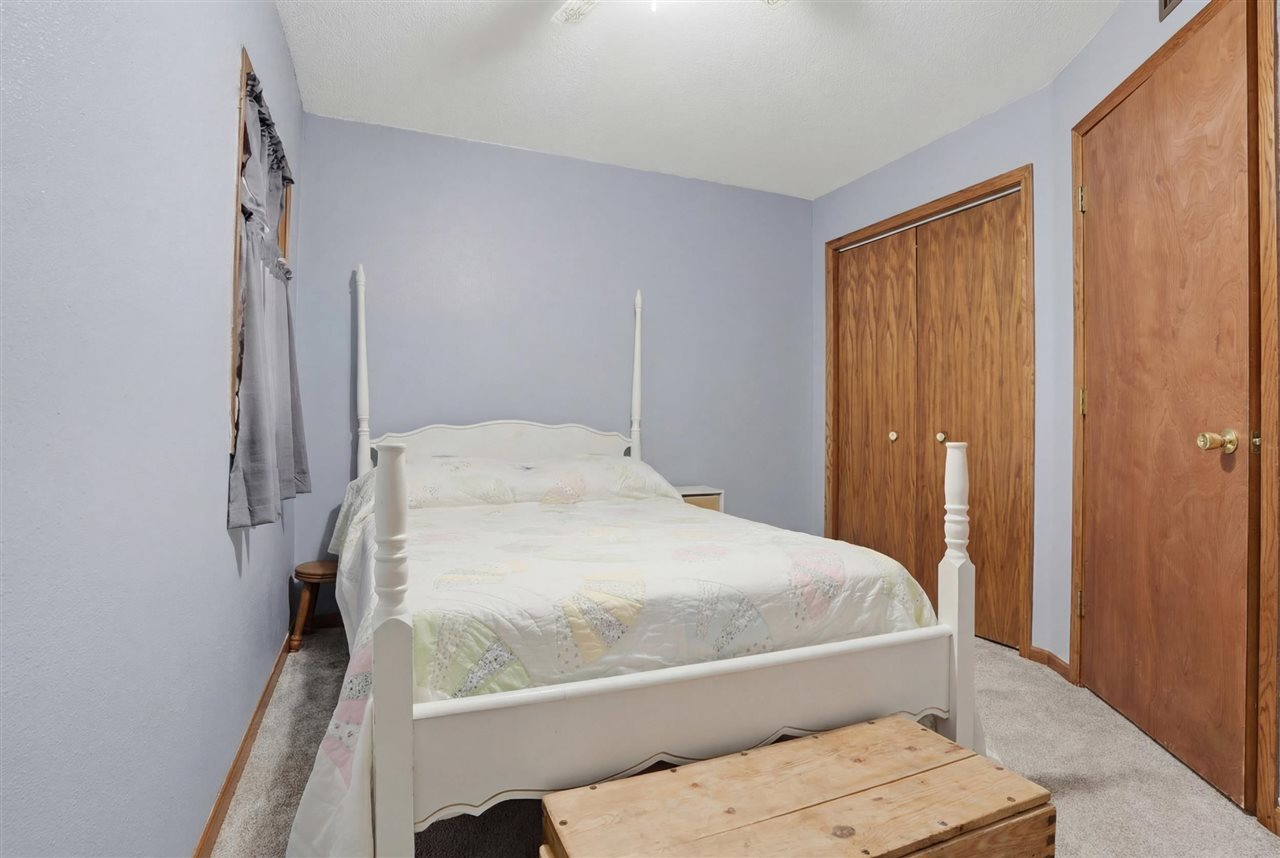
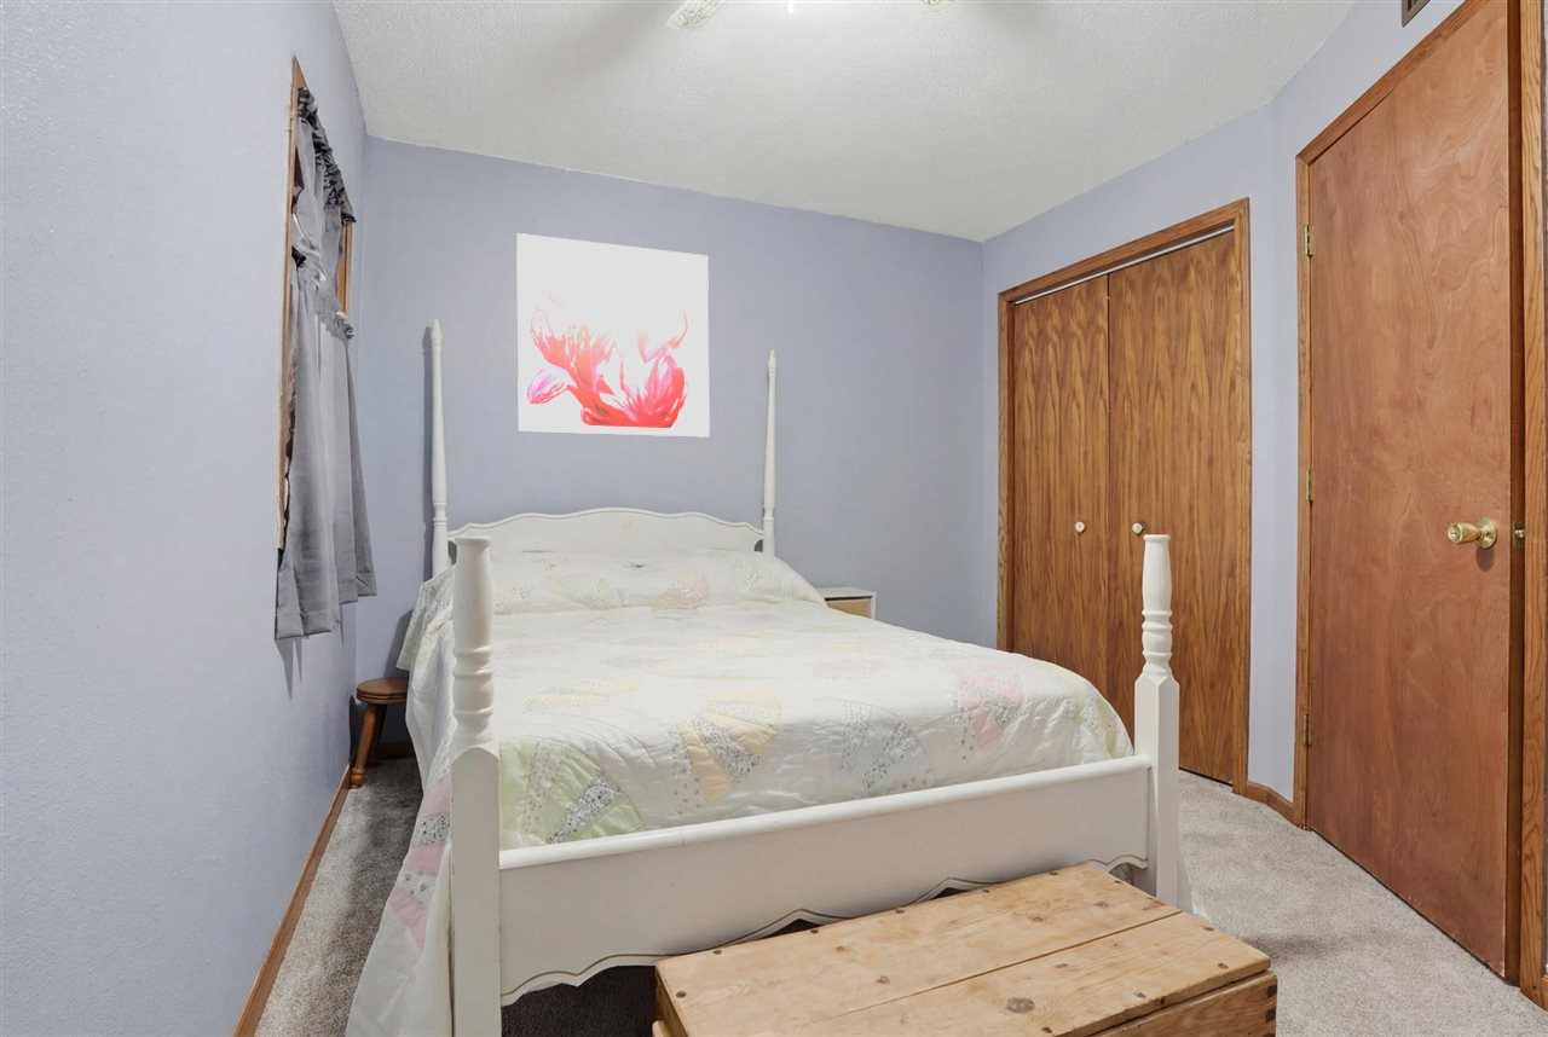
+ wall art (617, 340)
